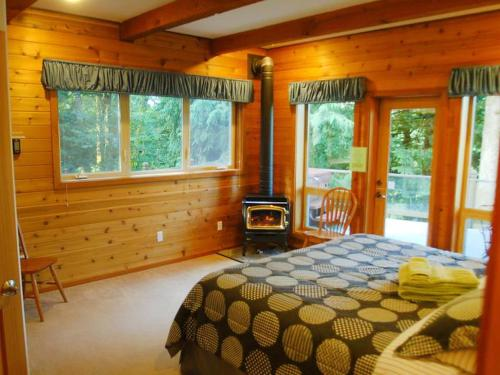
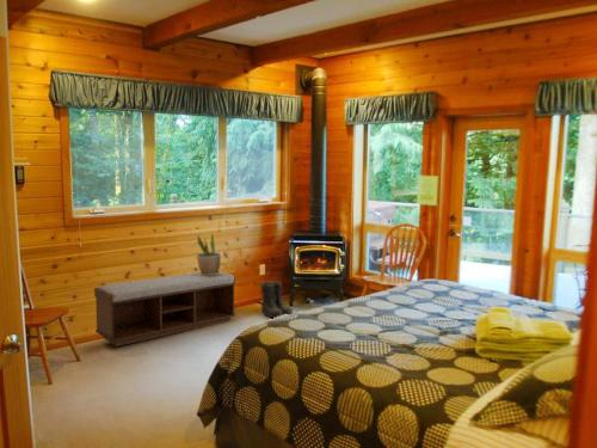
+ potted plant (208, 253)
+ boots (276, 299)
+ bench (170, 303)
